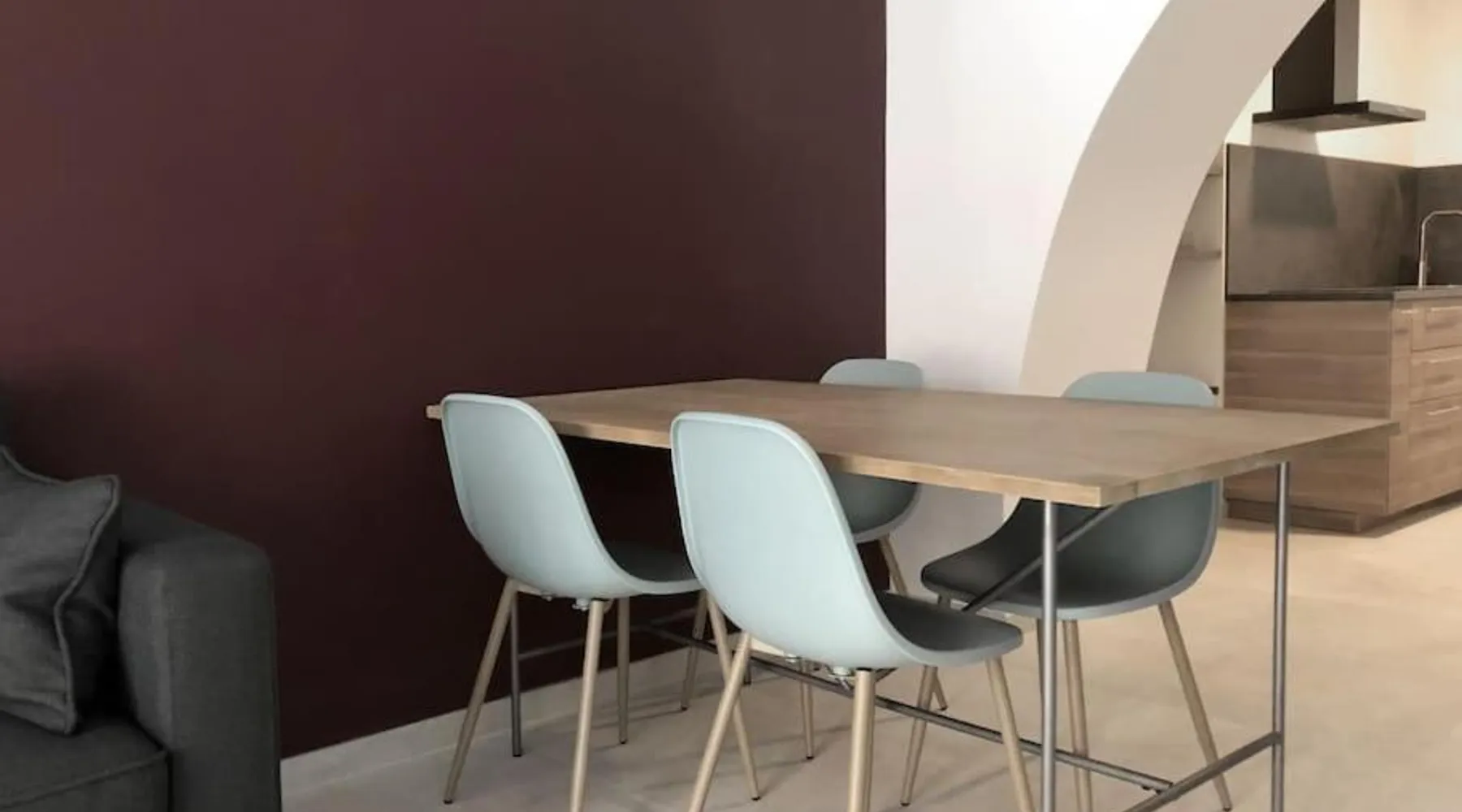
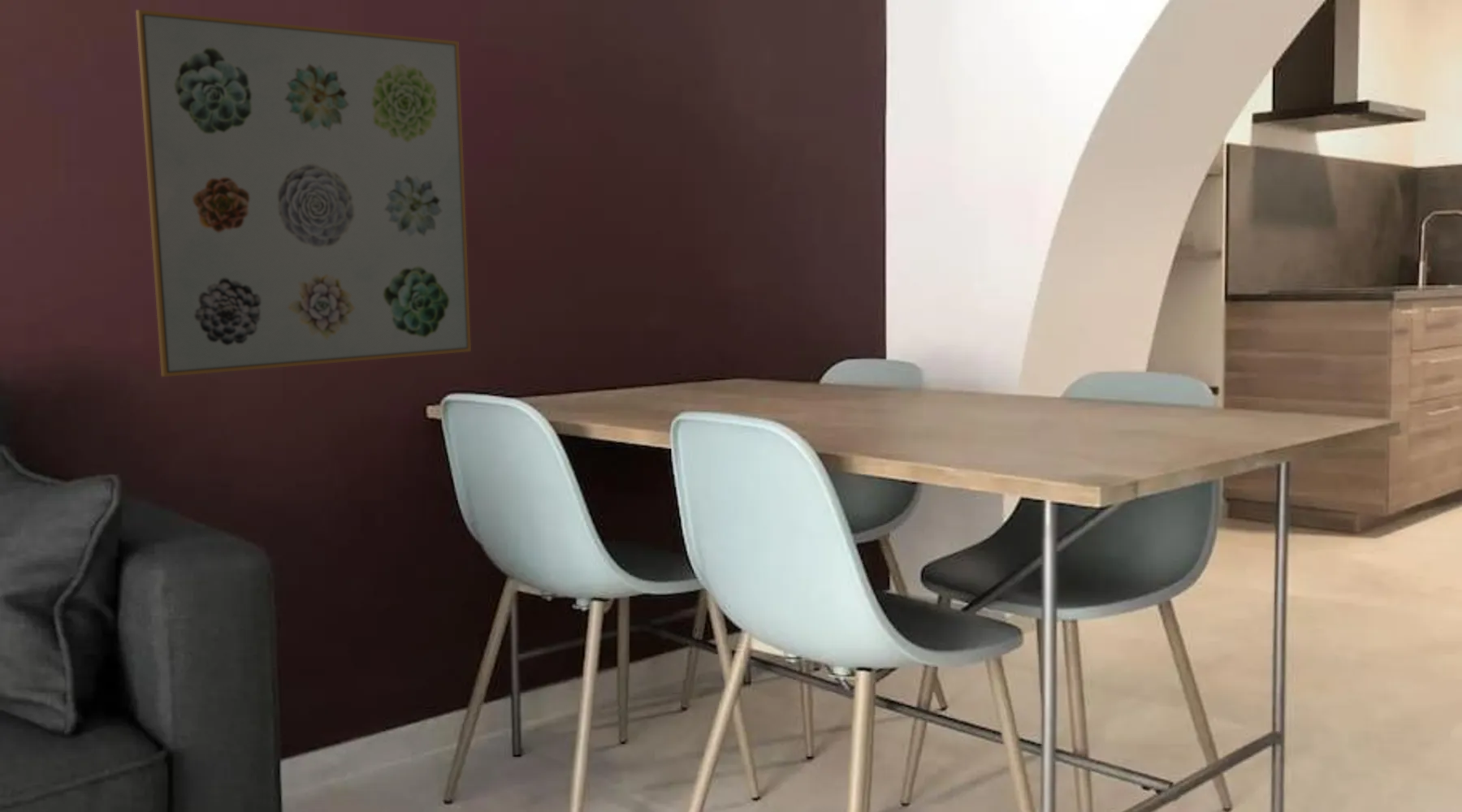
+ wall art (319, 197)
